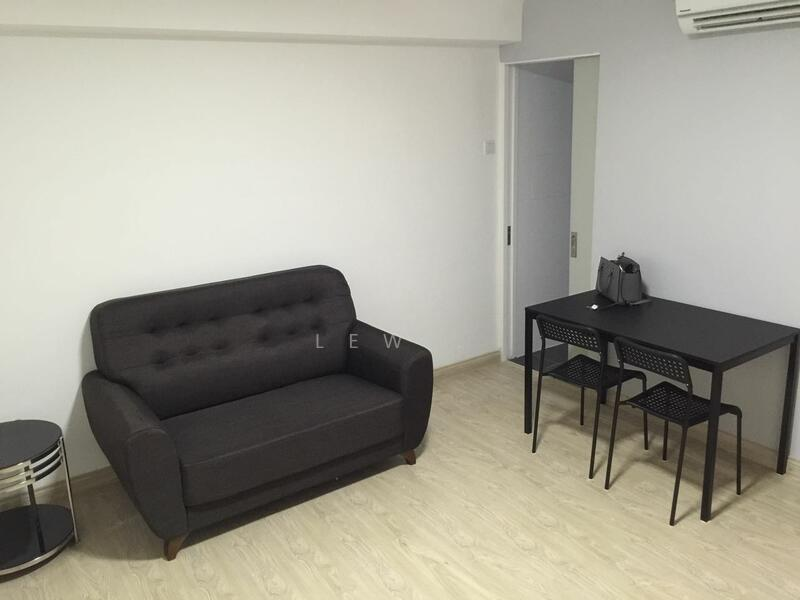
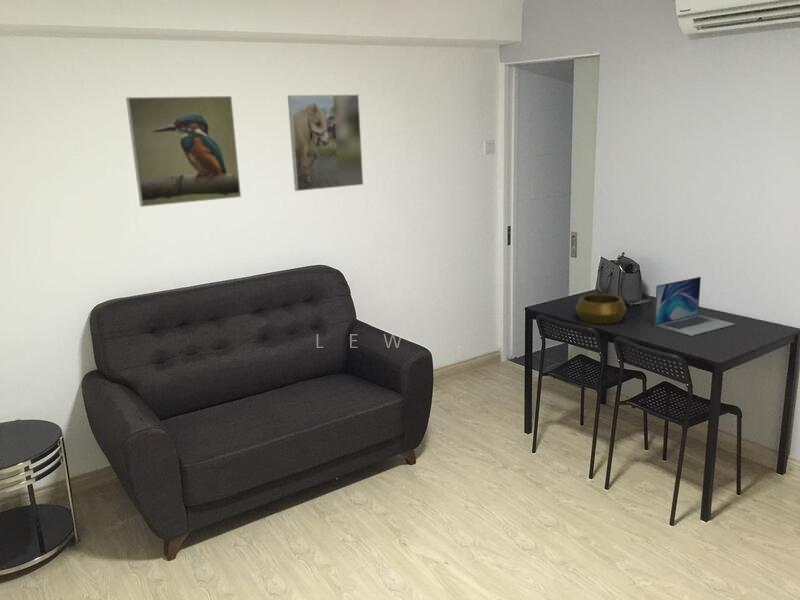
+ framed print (186, 150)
+ laptop (695, 305)
+ decorative bowl (600, 308)
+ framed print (327, 142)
